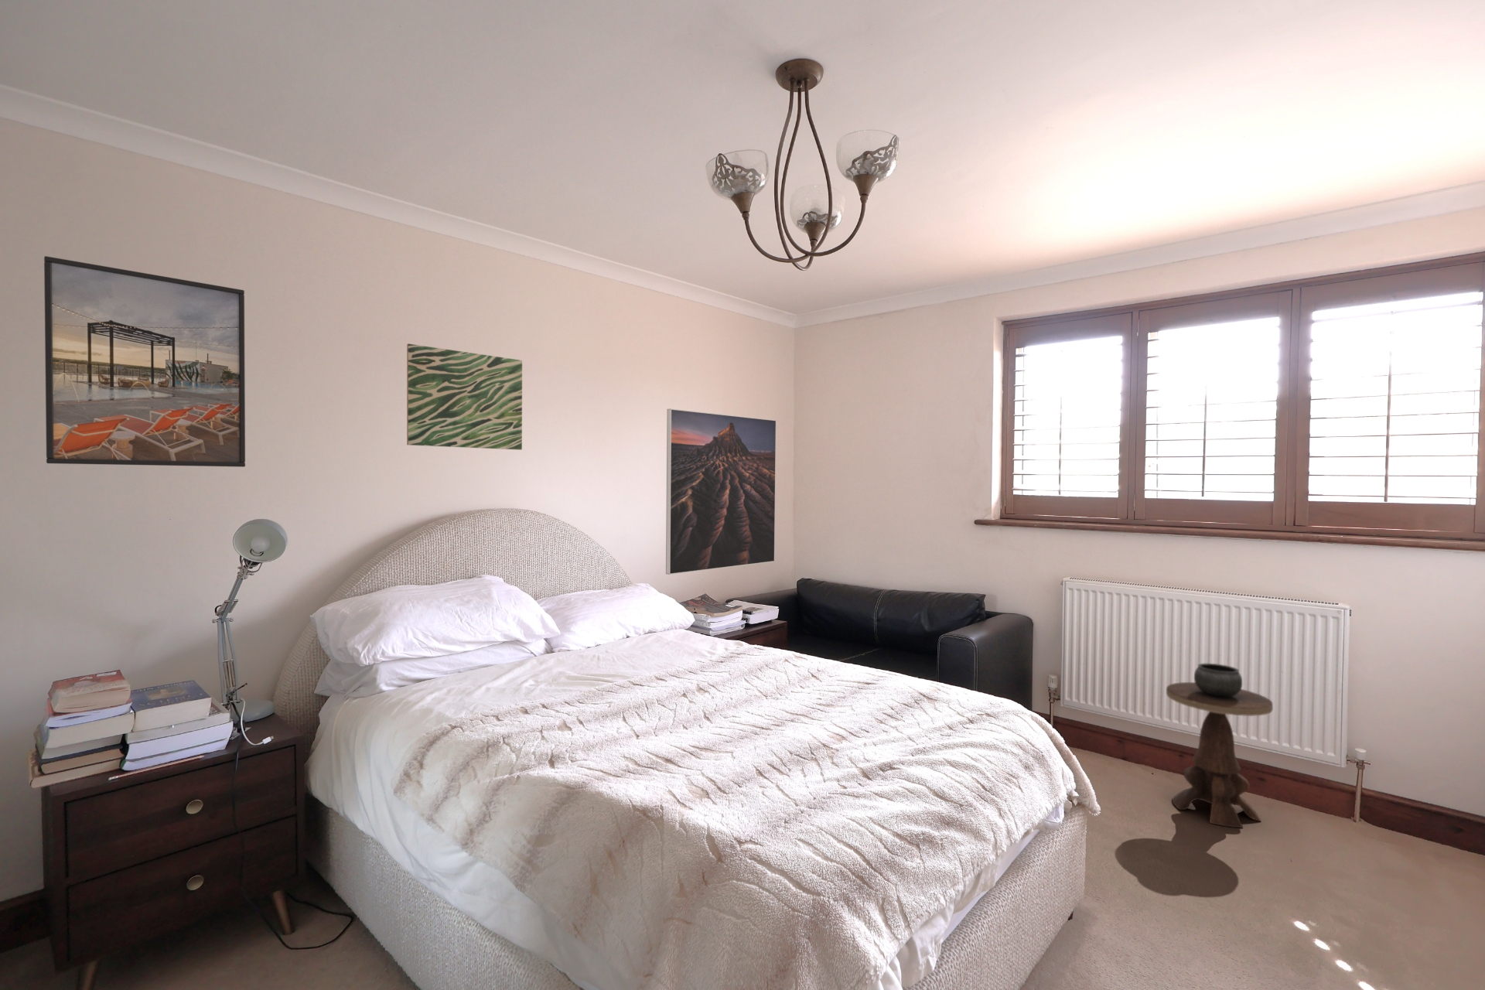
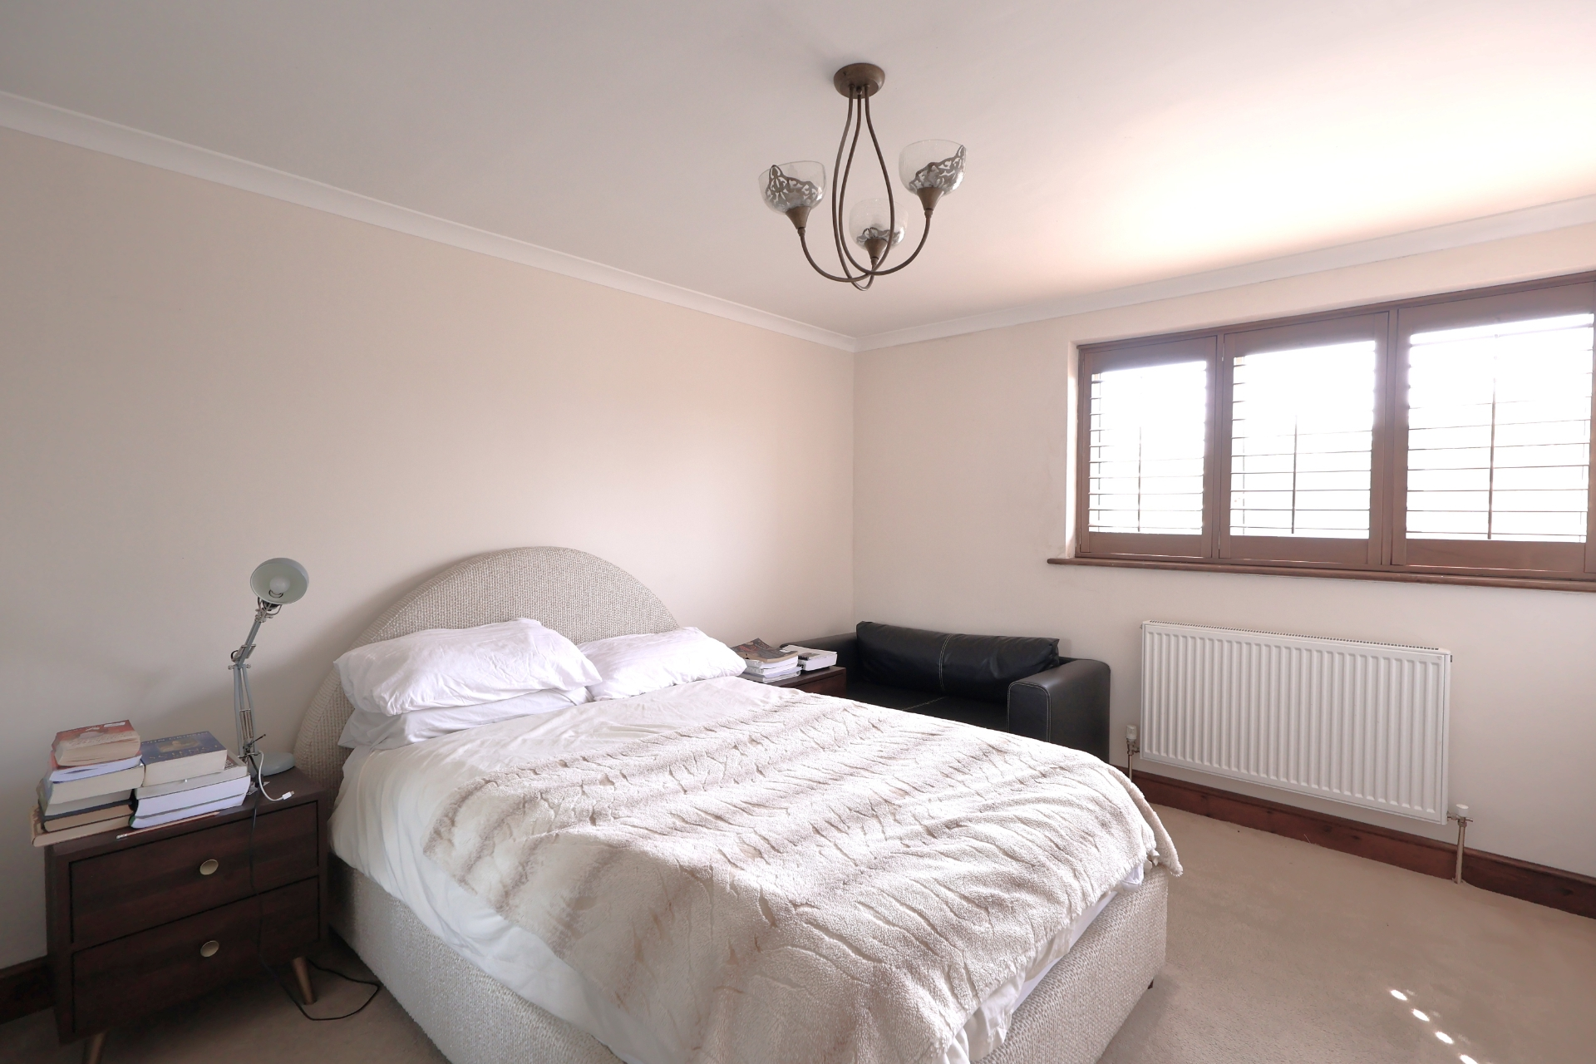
- side table (1217, 738)
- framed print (725, 491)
- wall art (468, 400)
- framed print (152, 370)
